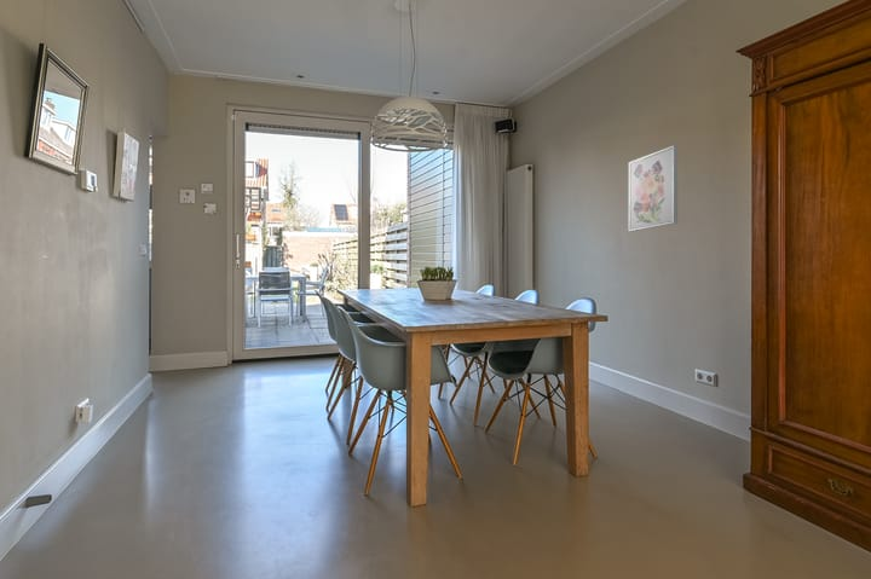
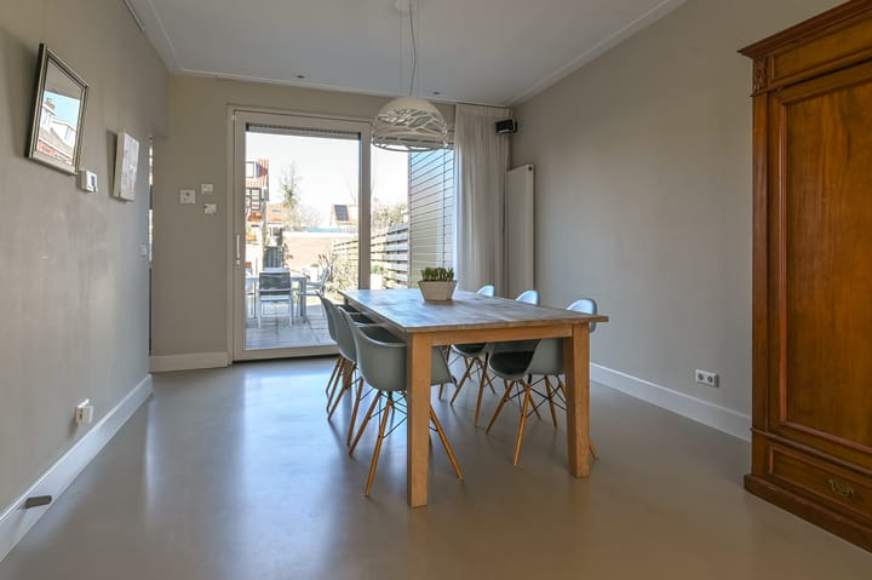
- wall art (651, 191)
